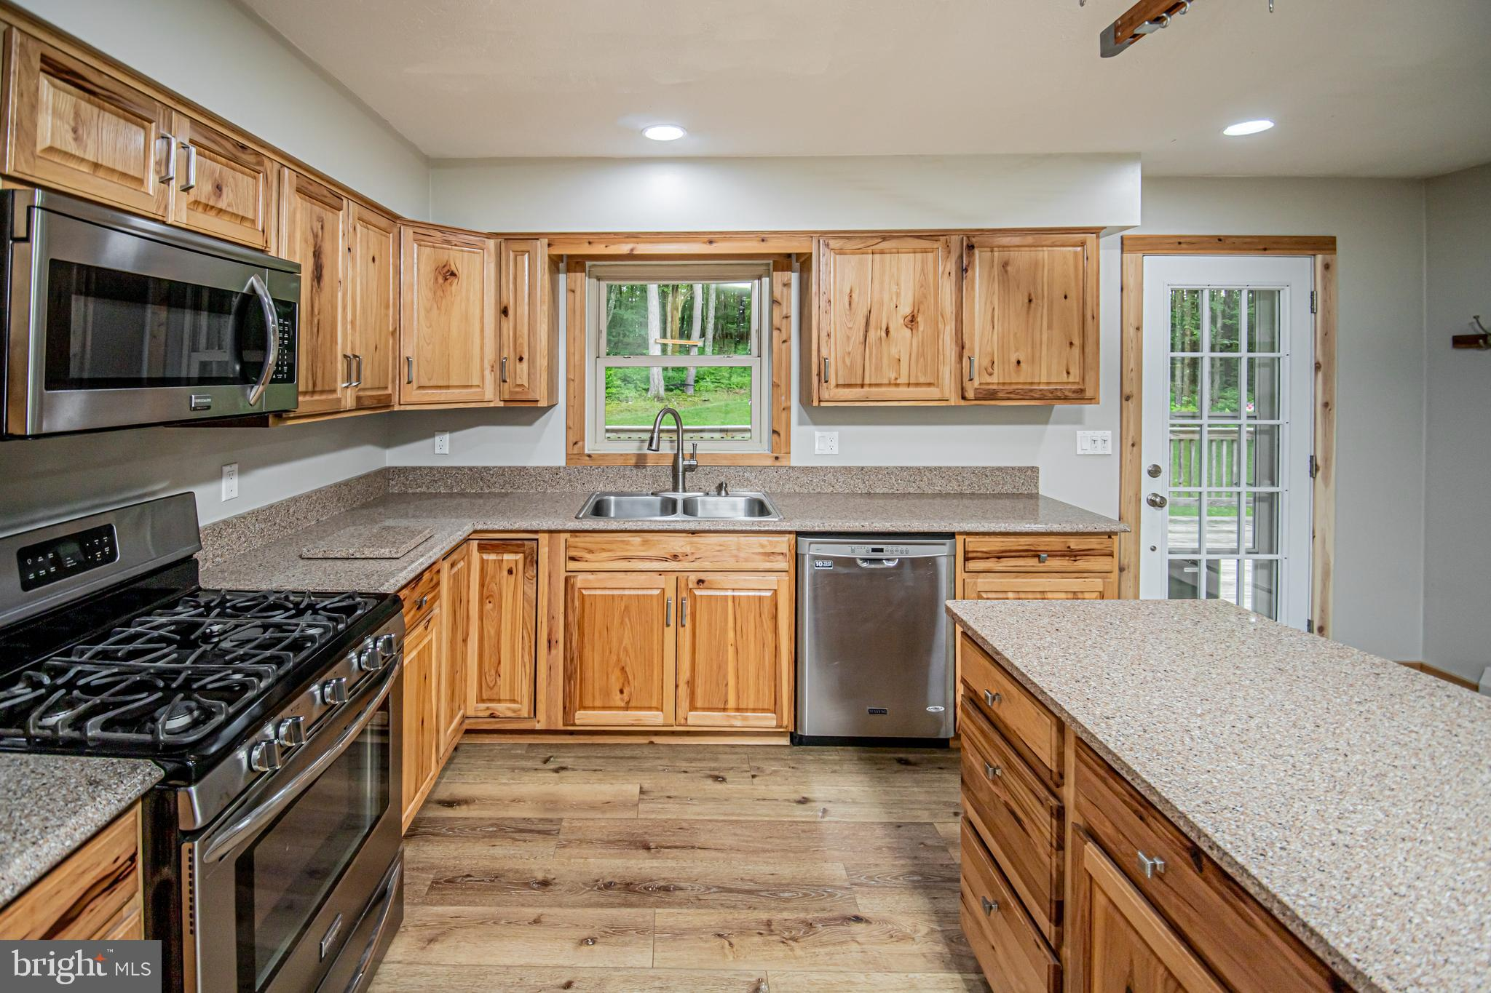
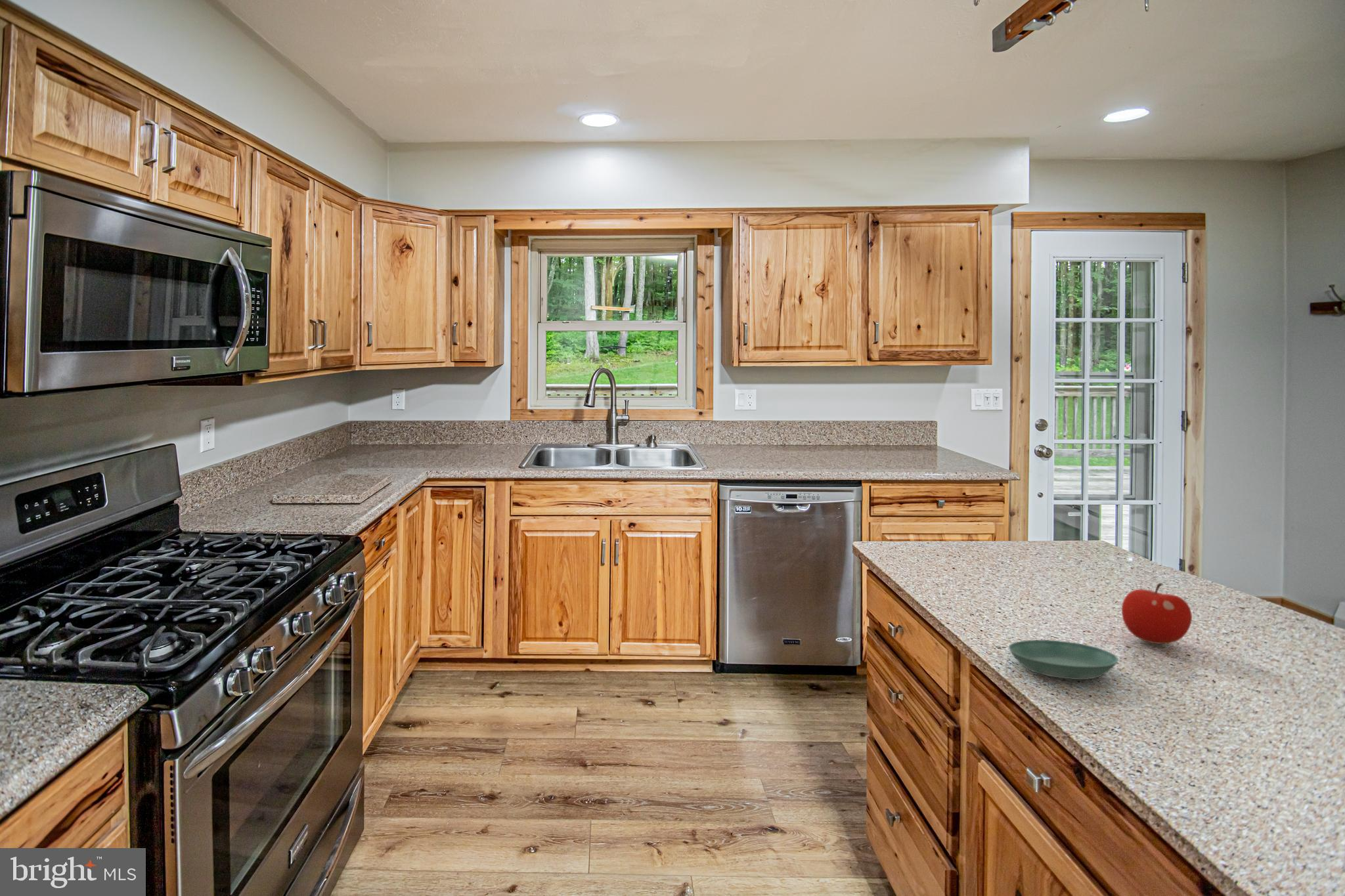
+ saucer (1061, 660)
+ fruit (1156, 612)
